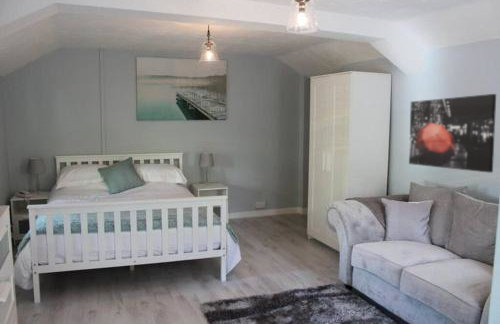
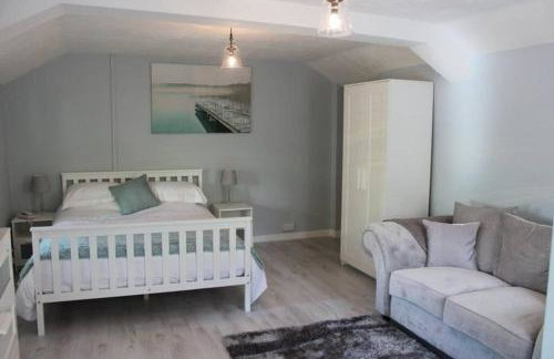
- wall art (447, 133)
